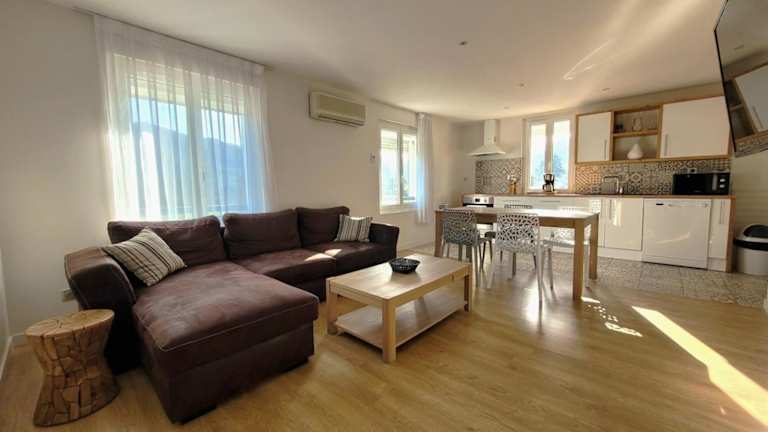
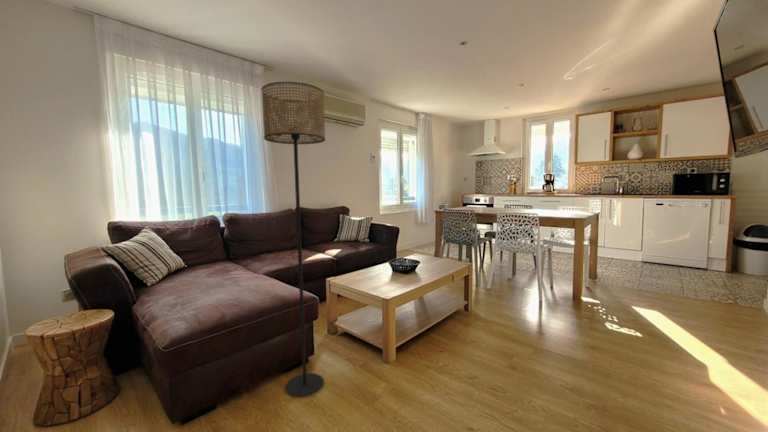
+ floor lamp (299, 243)
